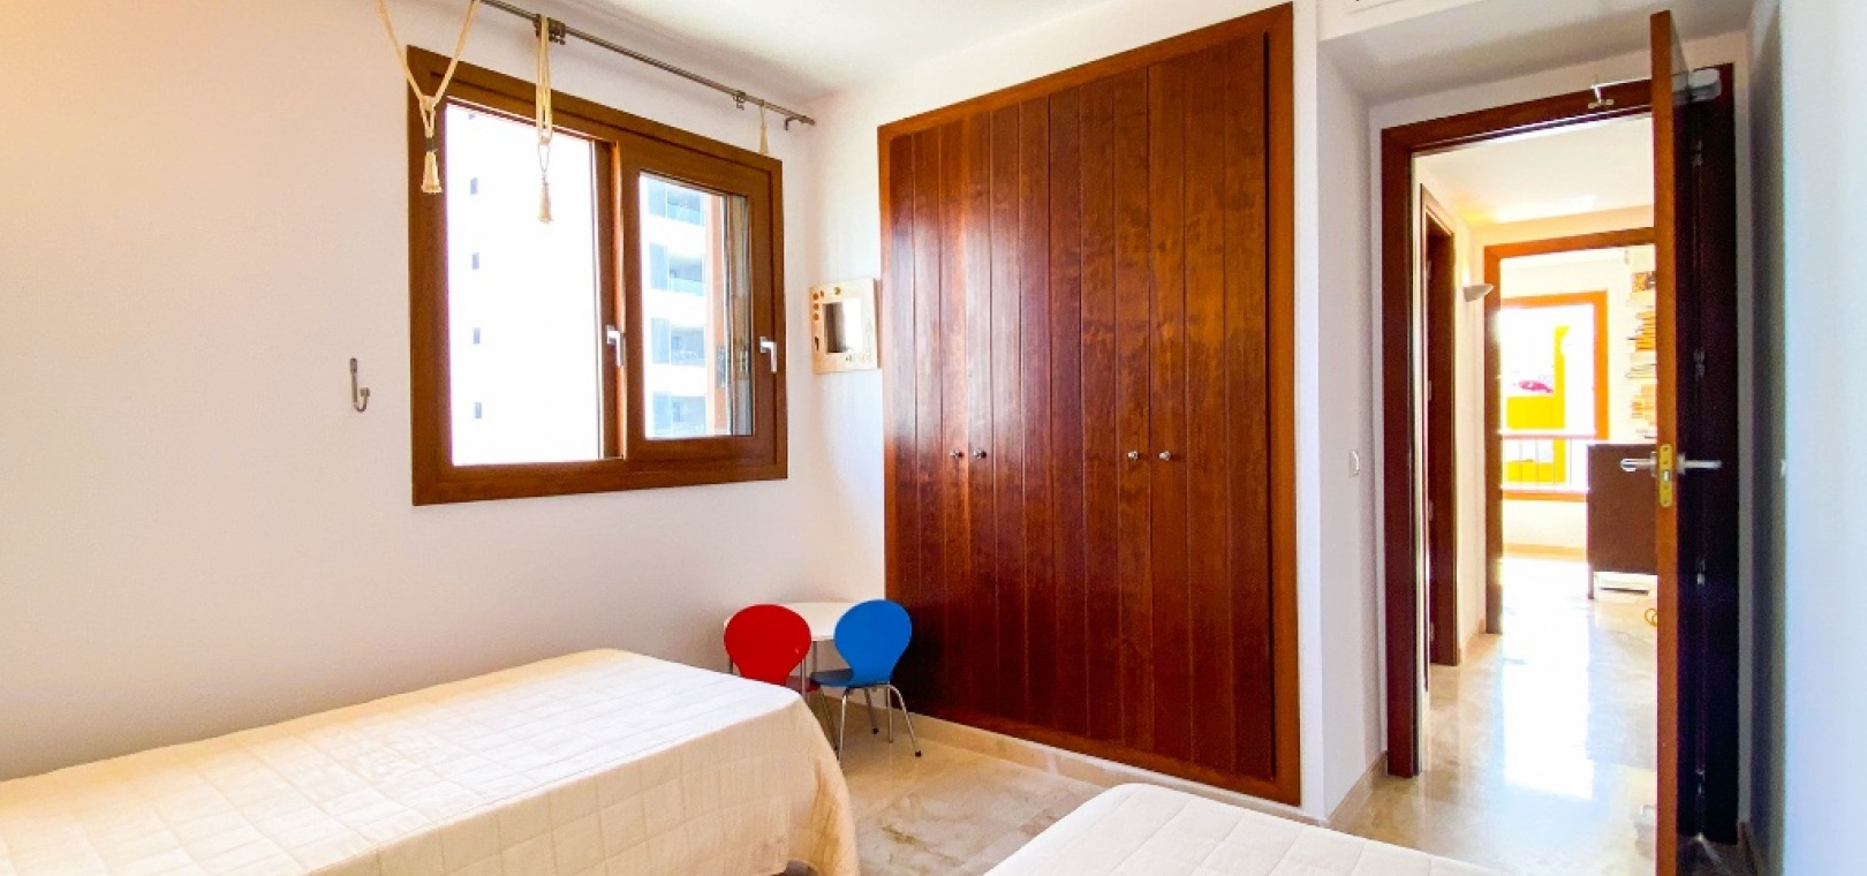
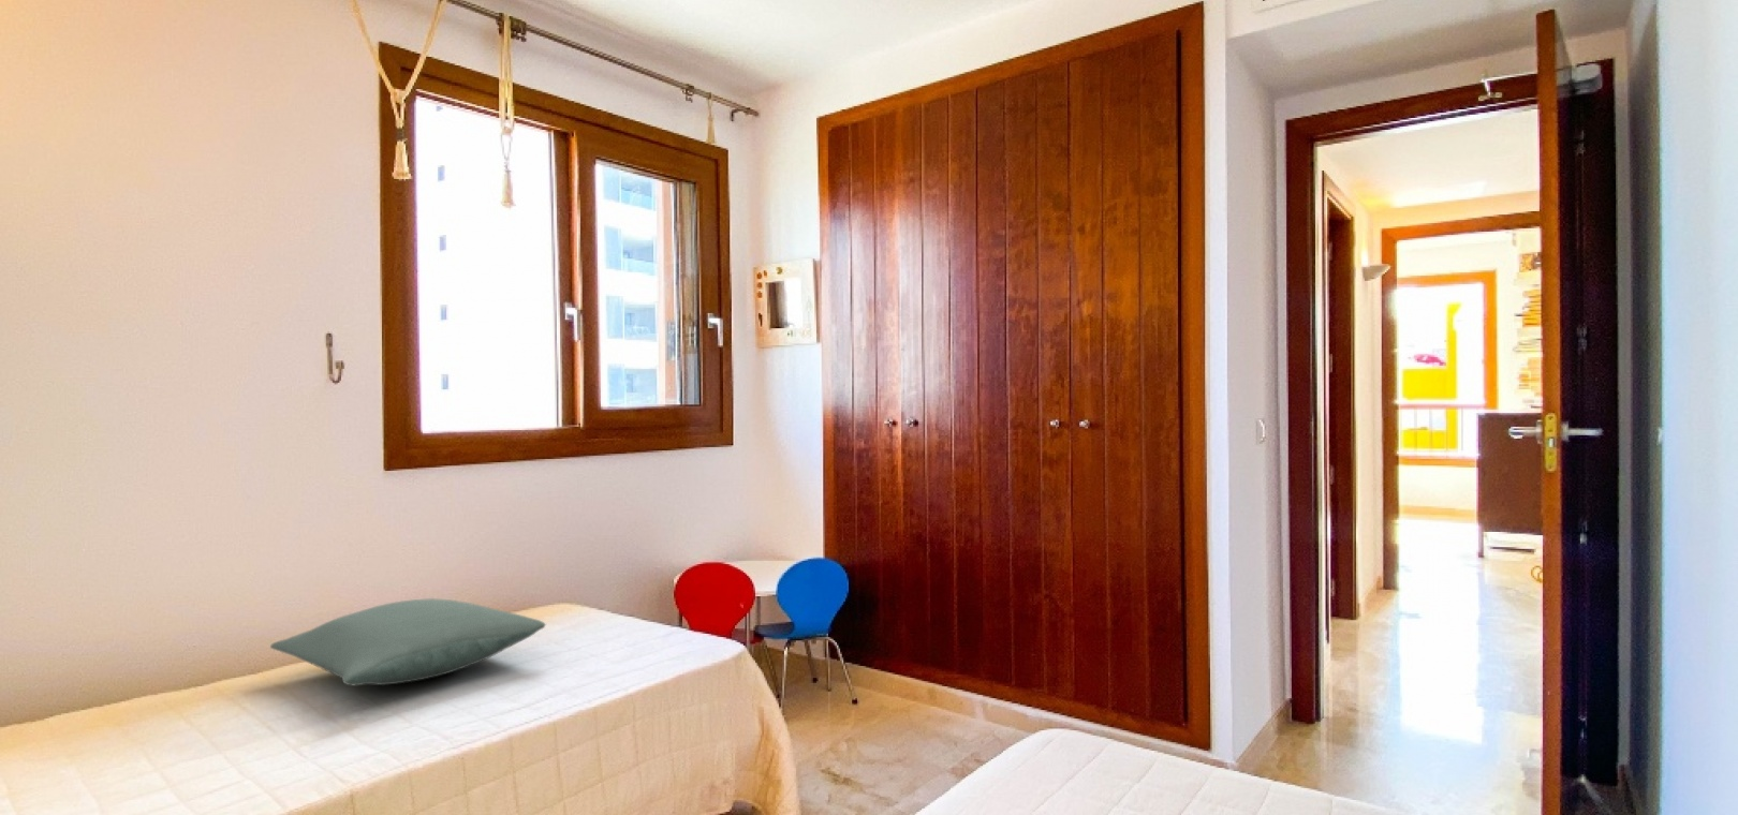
+ pillow (410, 637)
